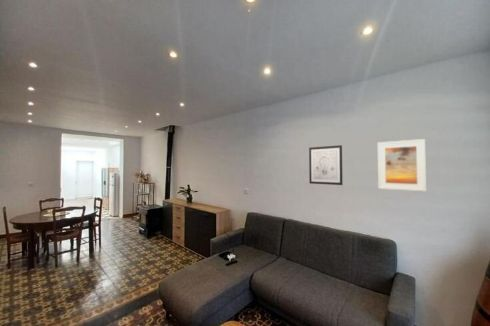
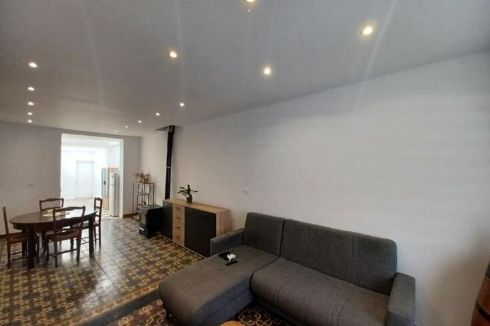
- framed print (400, 165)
- wall art (324, 165)
